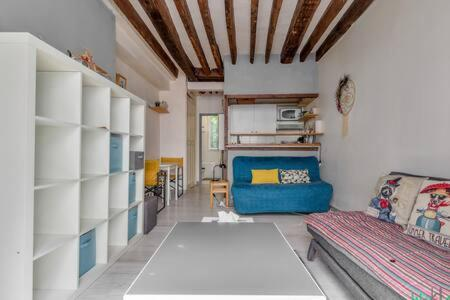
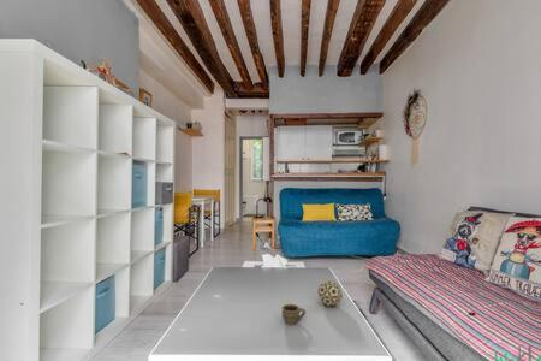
+ decorative ball (329, 292)
+ cup (293, 314)
